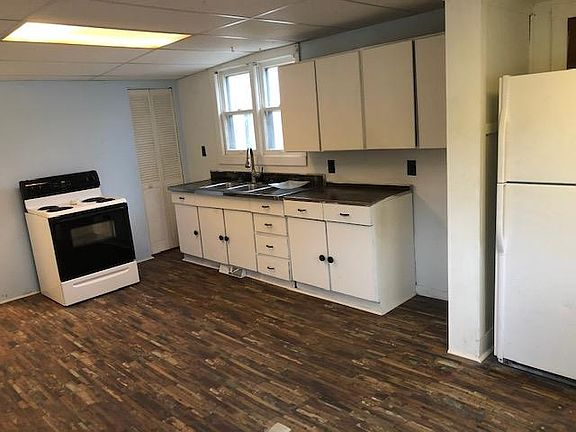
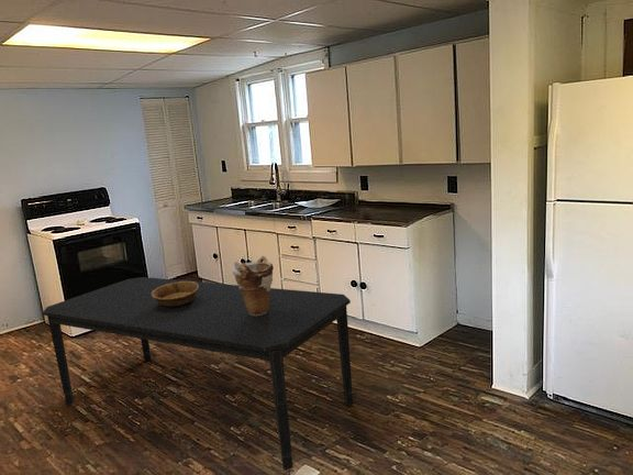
+ decorative bowl (176, 295)
+ vase (254, 285)
+ dining table (196, 347)
